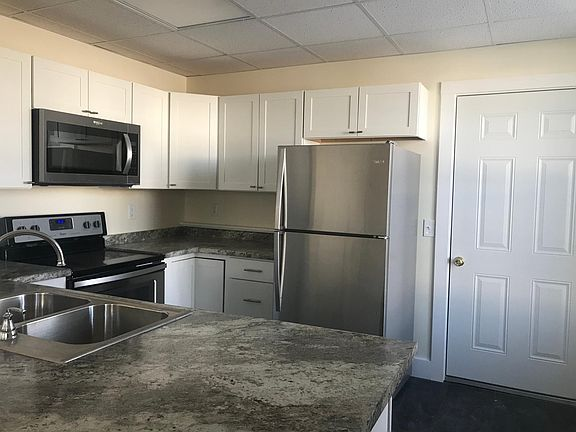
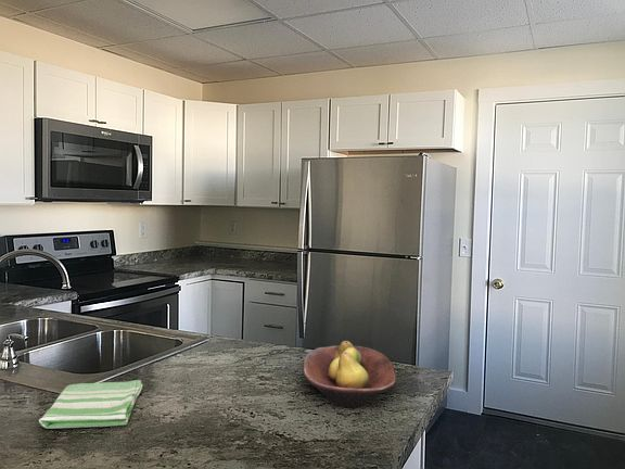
+ dish towel (94, 401)
+ fruit bowl (348, 367)
